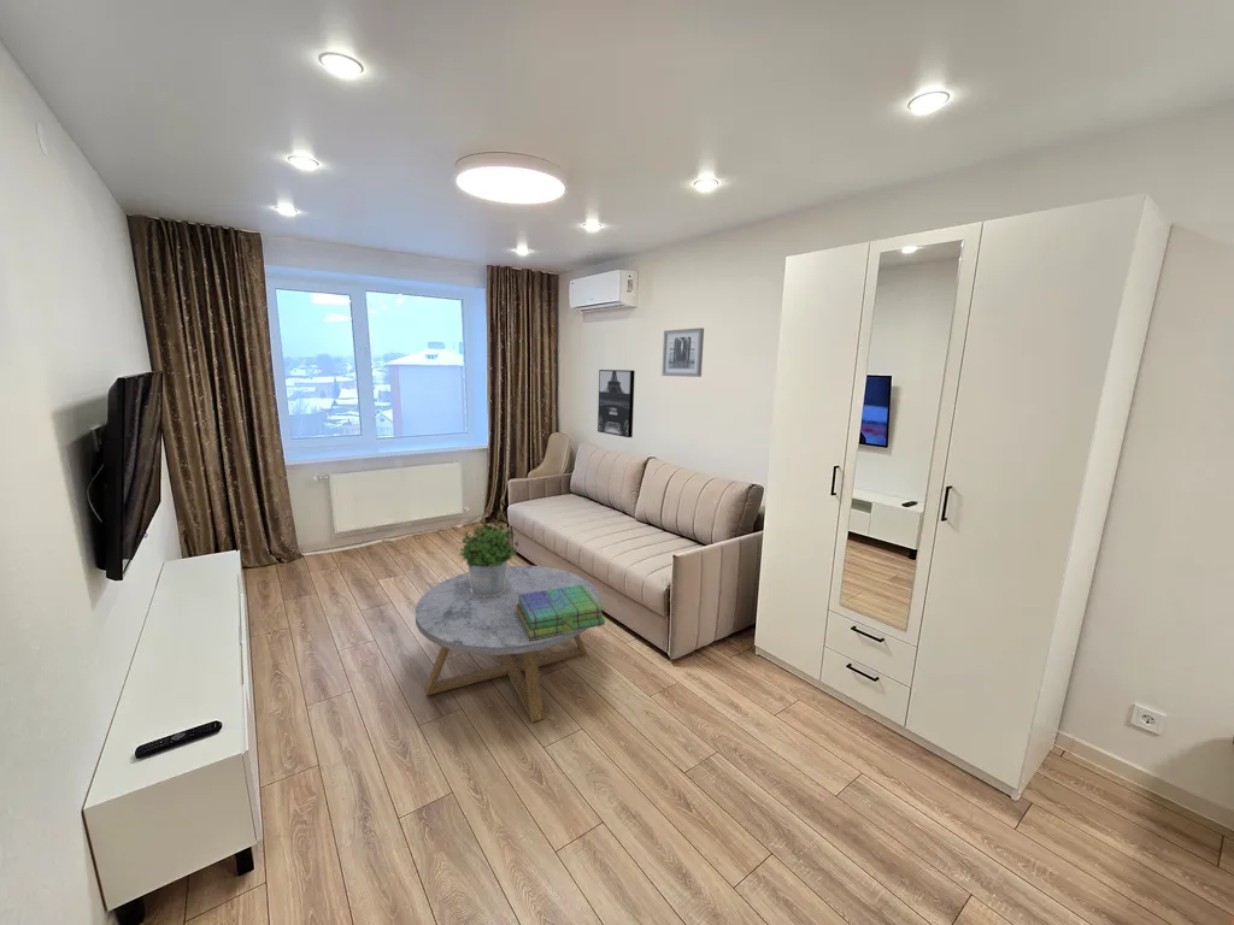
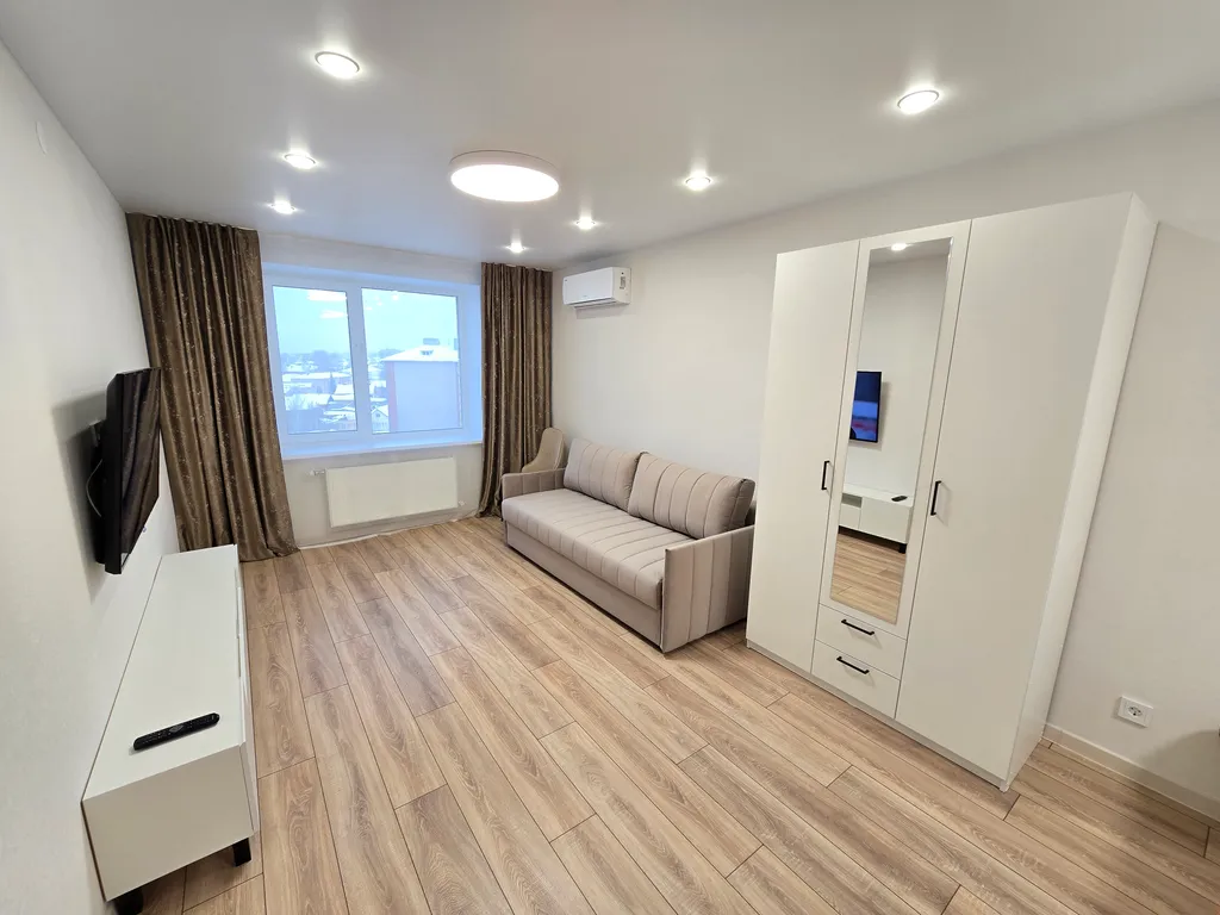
- potted plant (489, 555)
- stack of books (558, 608)
- wall art (681, 353)
- wall art (615, 402)
- coffee table (511, 635)
